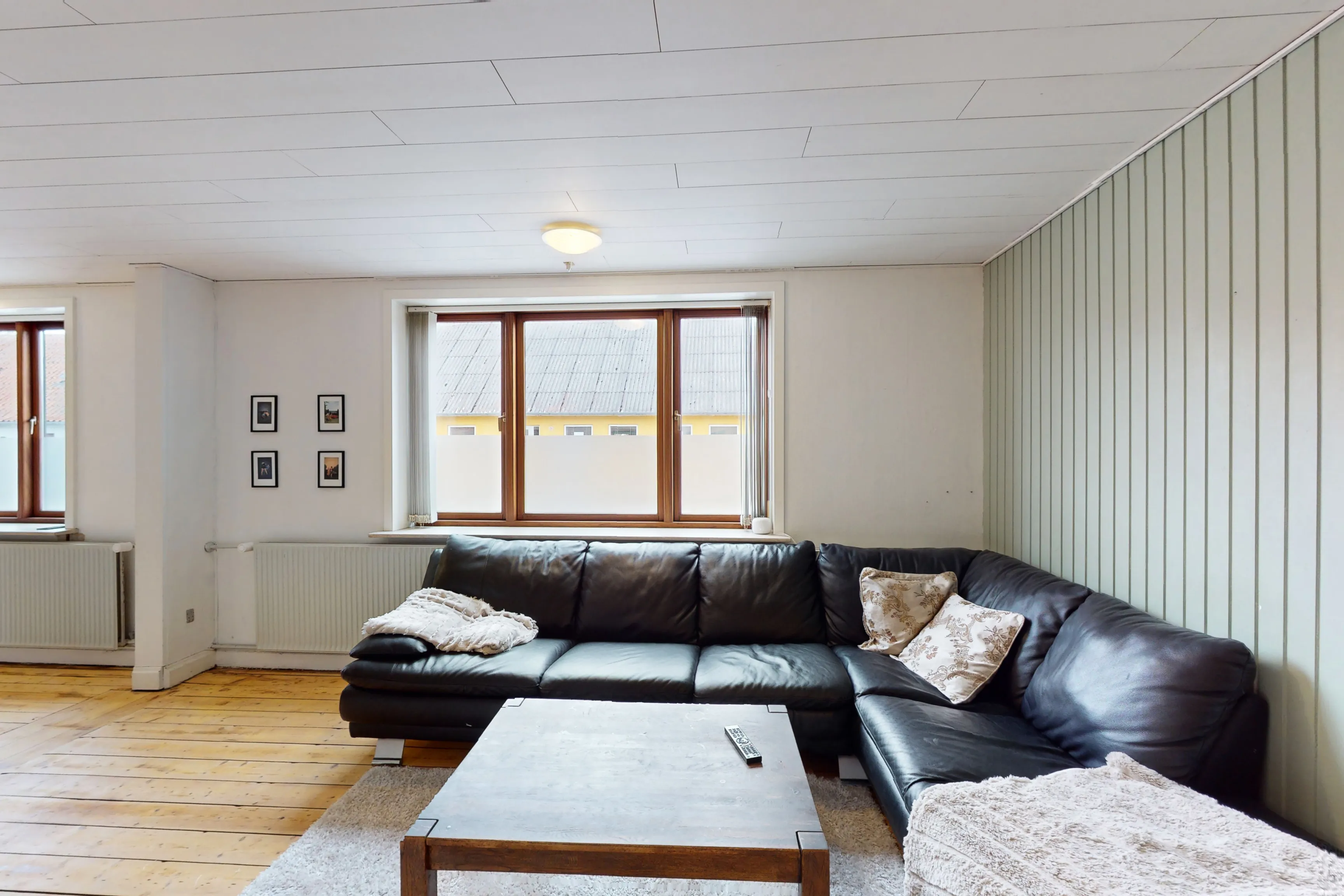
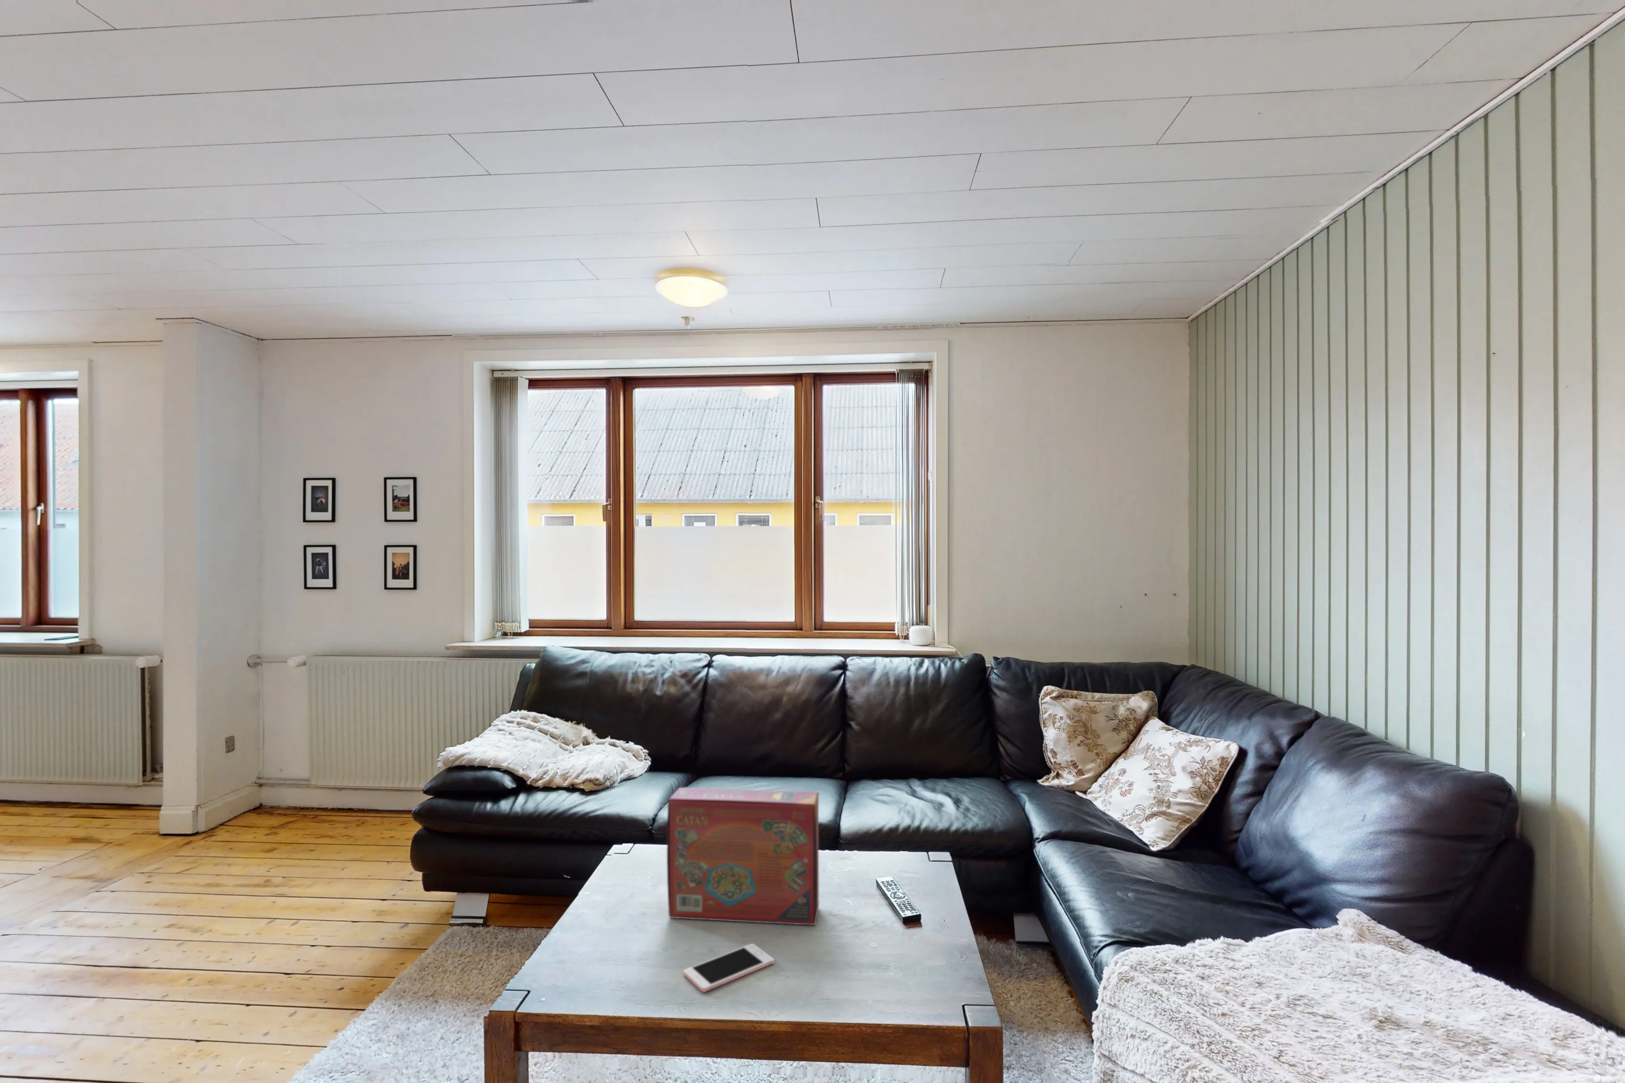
+ cell phone (729, 967)
+ board game (745, 853)
